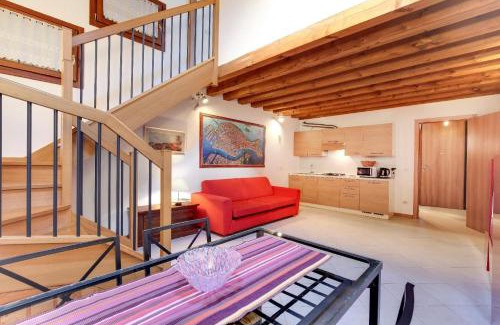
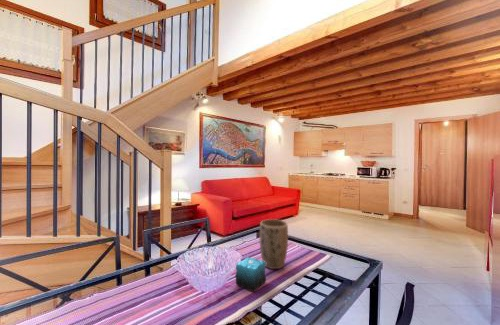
+ candle (250, 268)
+ plant pot (273, 243)
